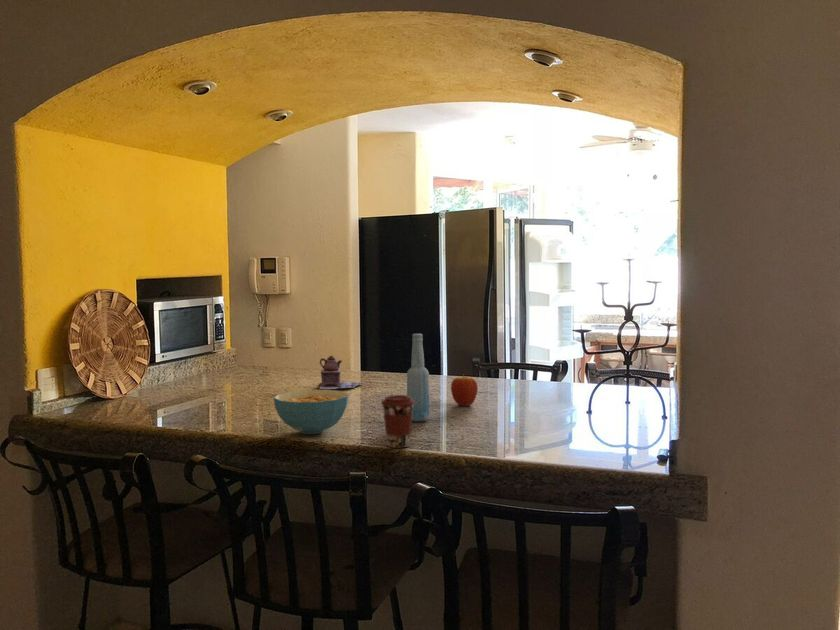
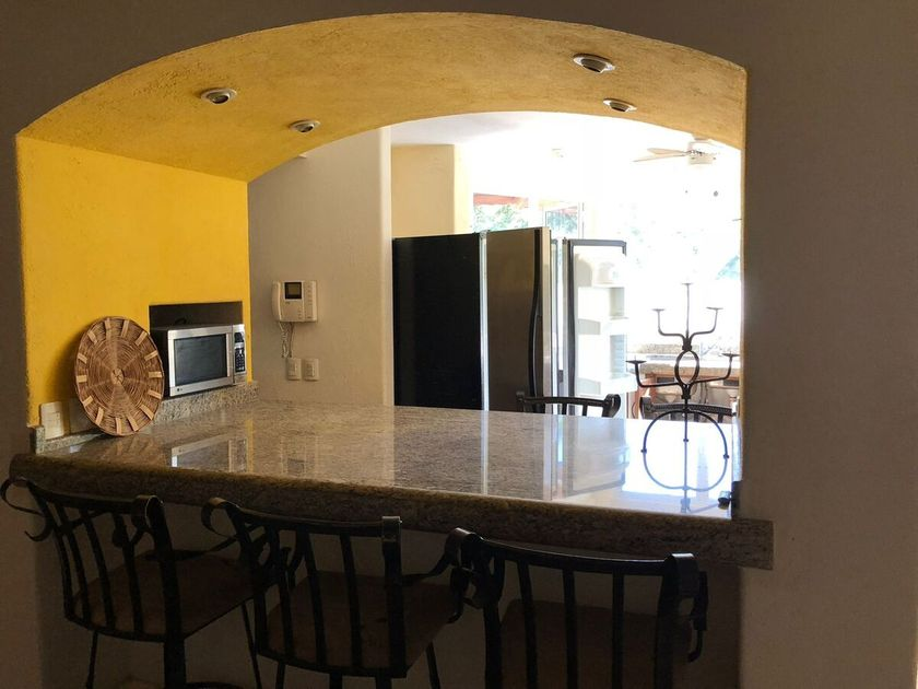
- teapot (333, 371)
- fruit (464, 389)
- cereal bowl (312, 413)
- coffee cup (398, 421)
- bottle (418, 377)
